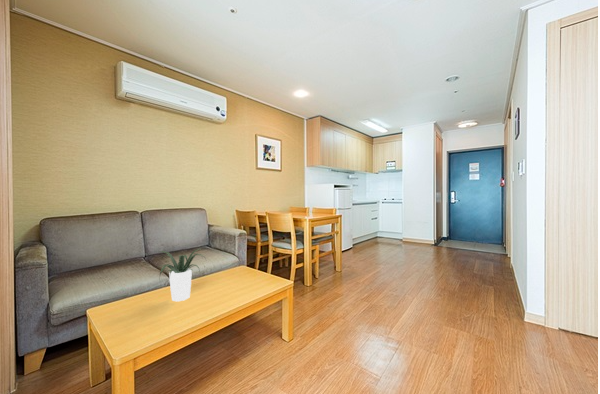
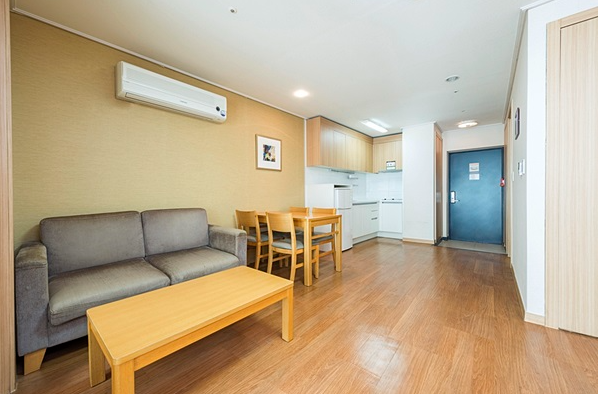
- potted plant (179, 274)
